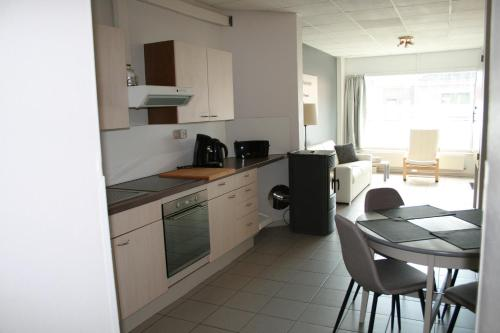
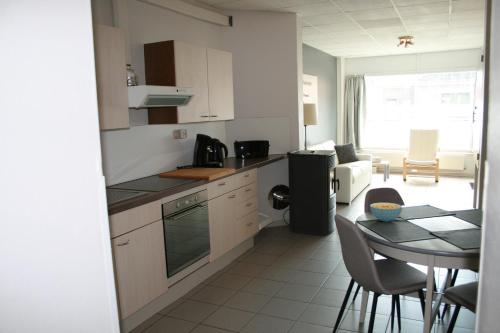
+ cereal bowl (385, 213)
